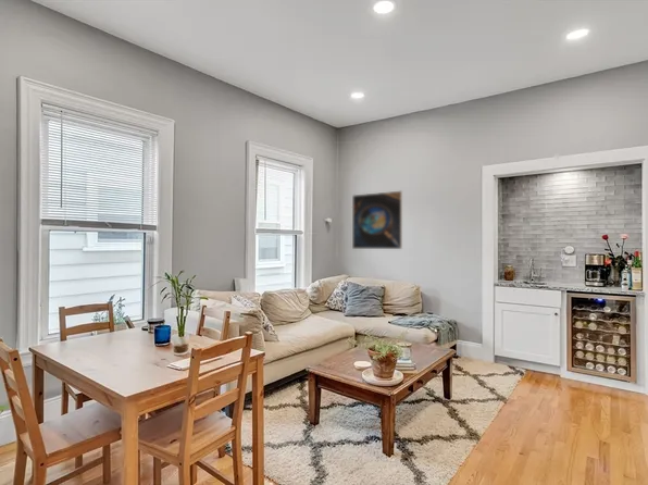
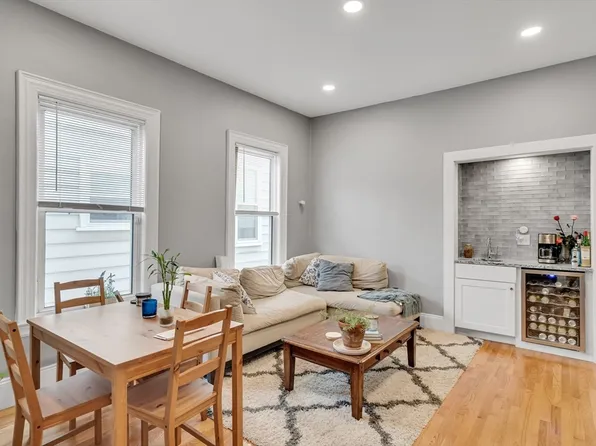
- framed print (376, 221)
